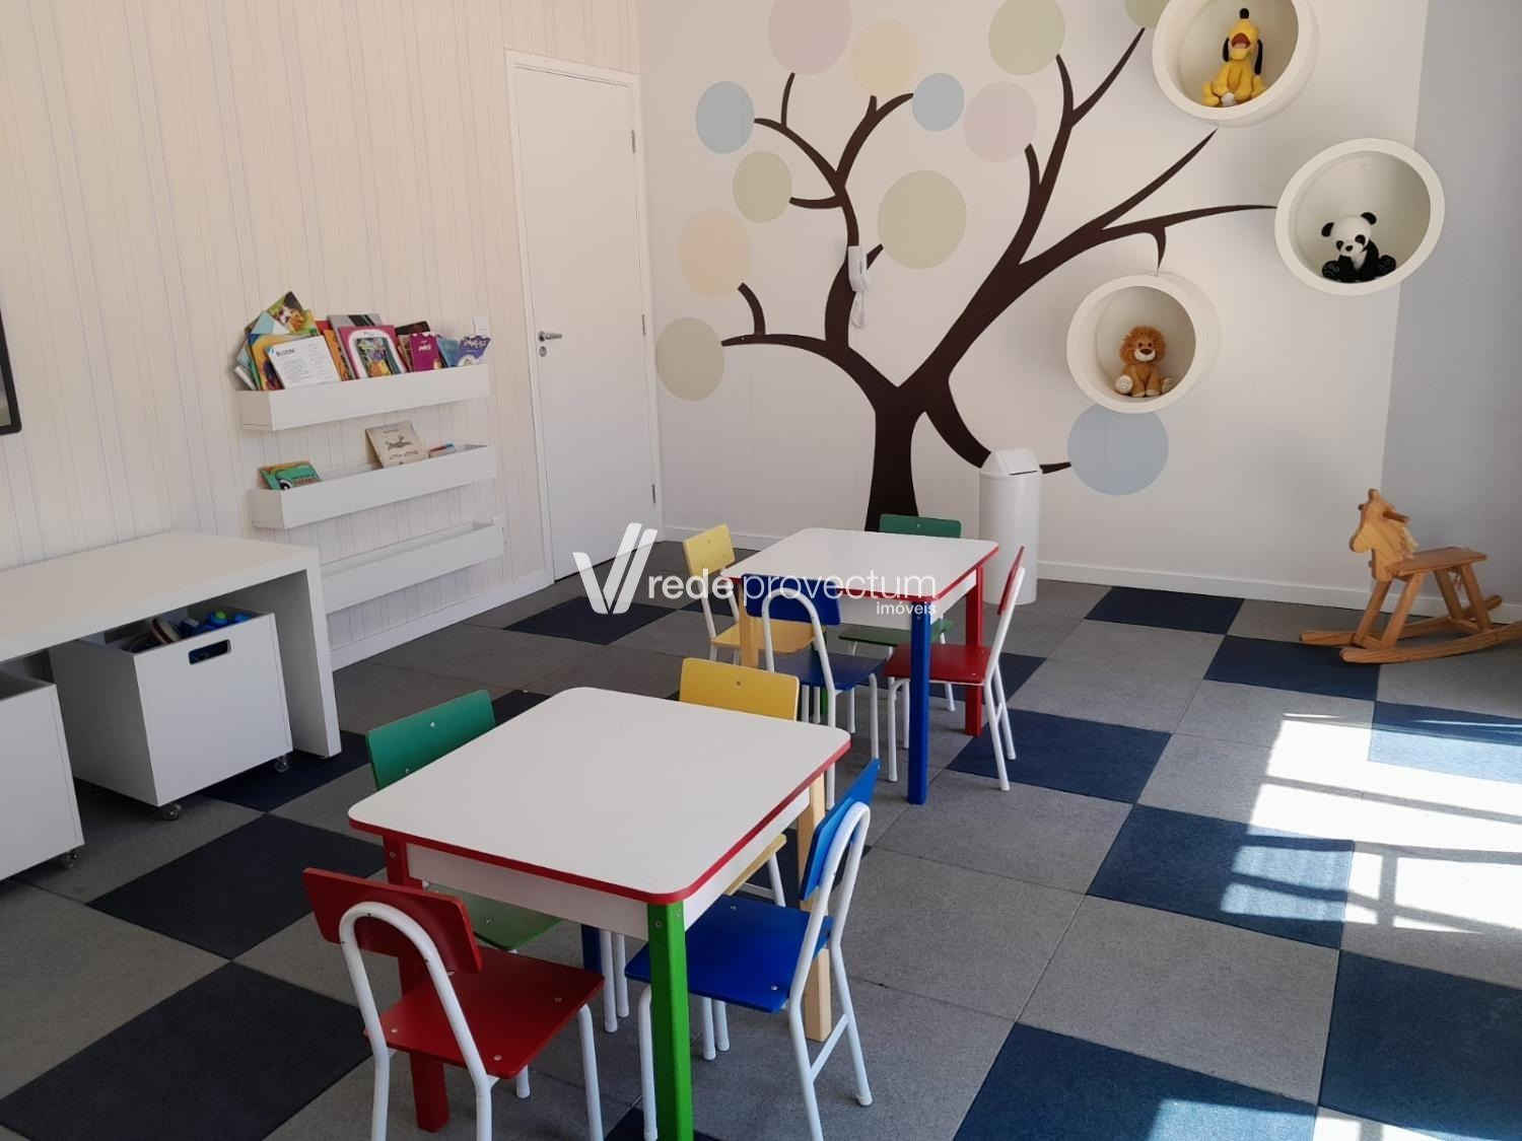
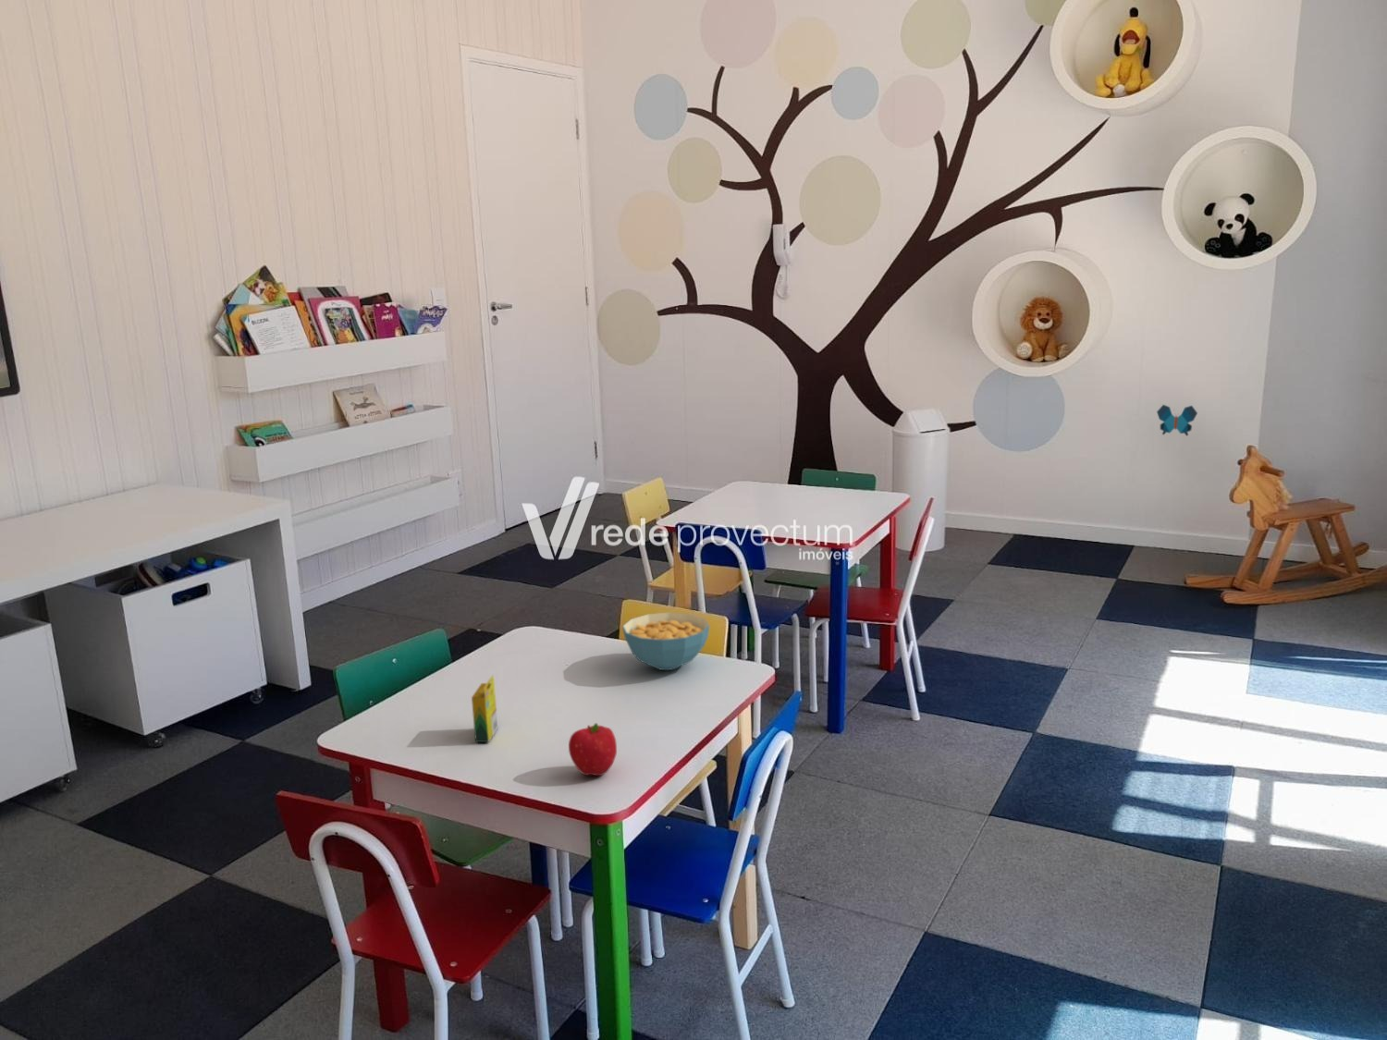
+ decorative butterfly (1176, 419)
+ cereal bowl (666, 646)
+ fruit (593, 748)
+ crayon box (485, 707)
